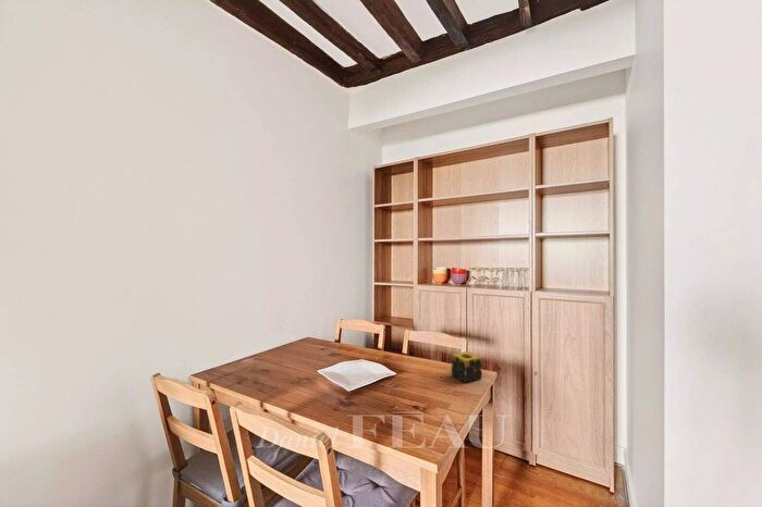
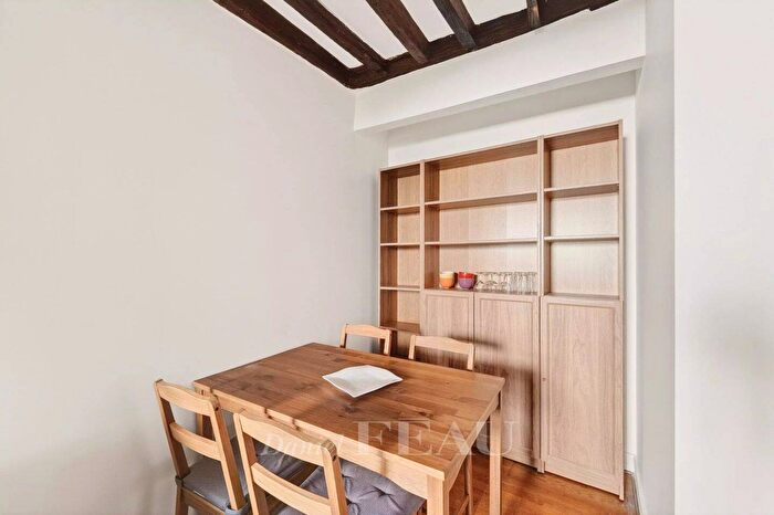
- candle (466, 366)
